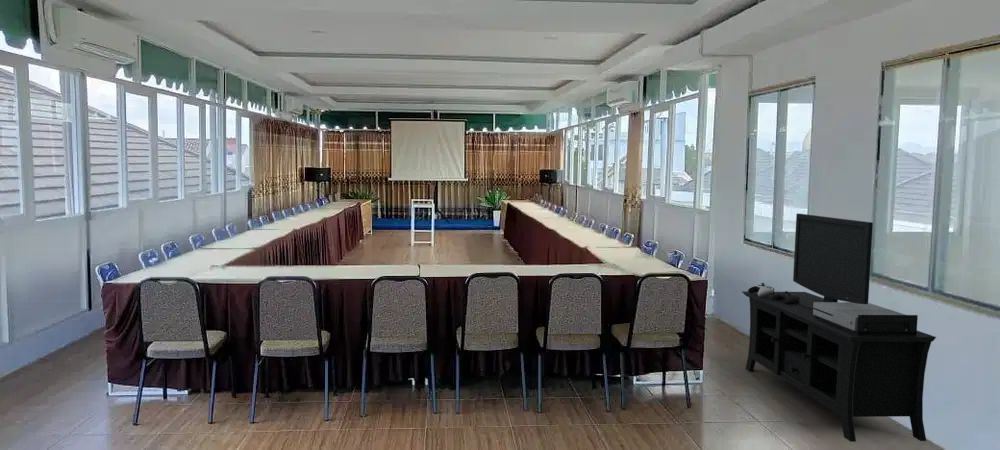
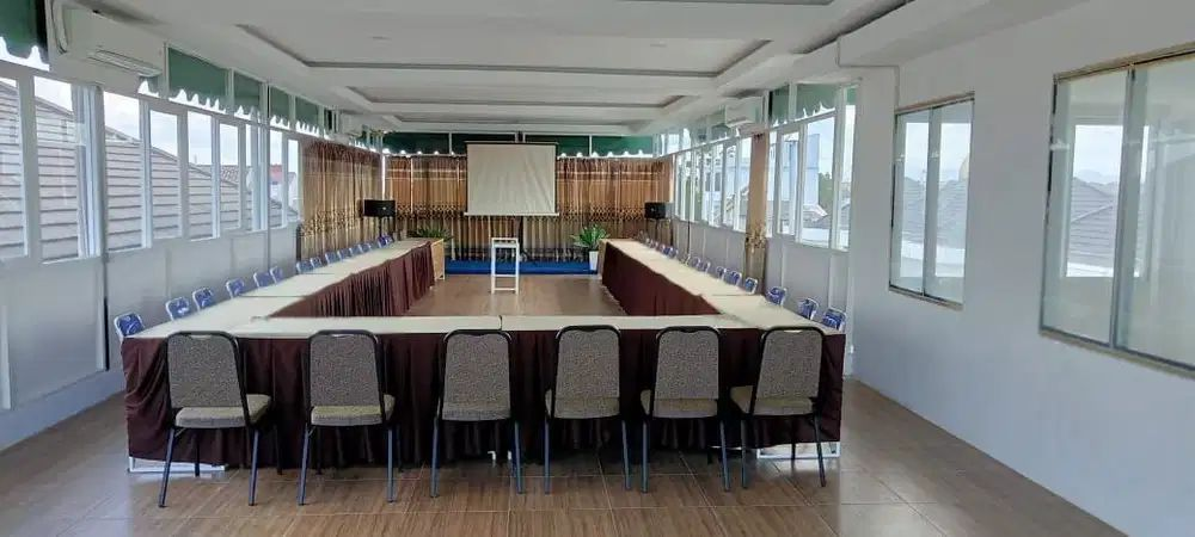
- media console (823, 309)
